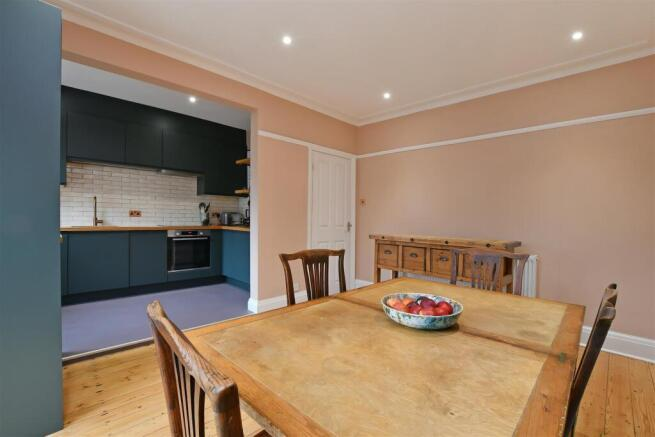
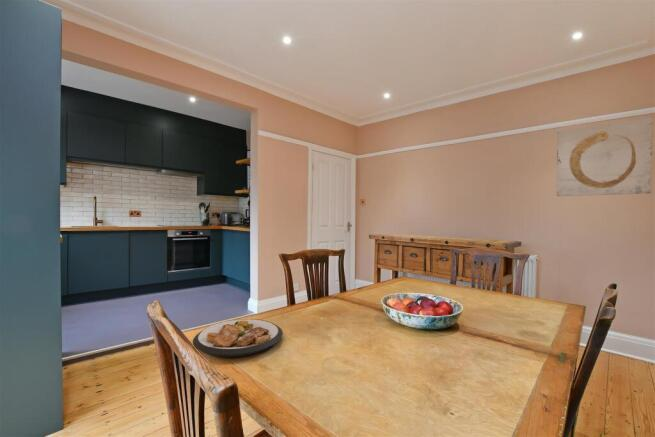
+ plate (239, 332)
+ wall art (600, 160)
